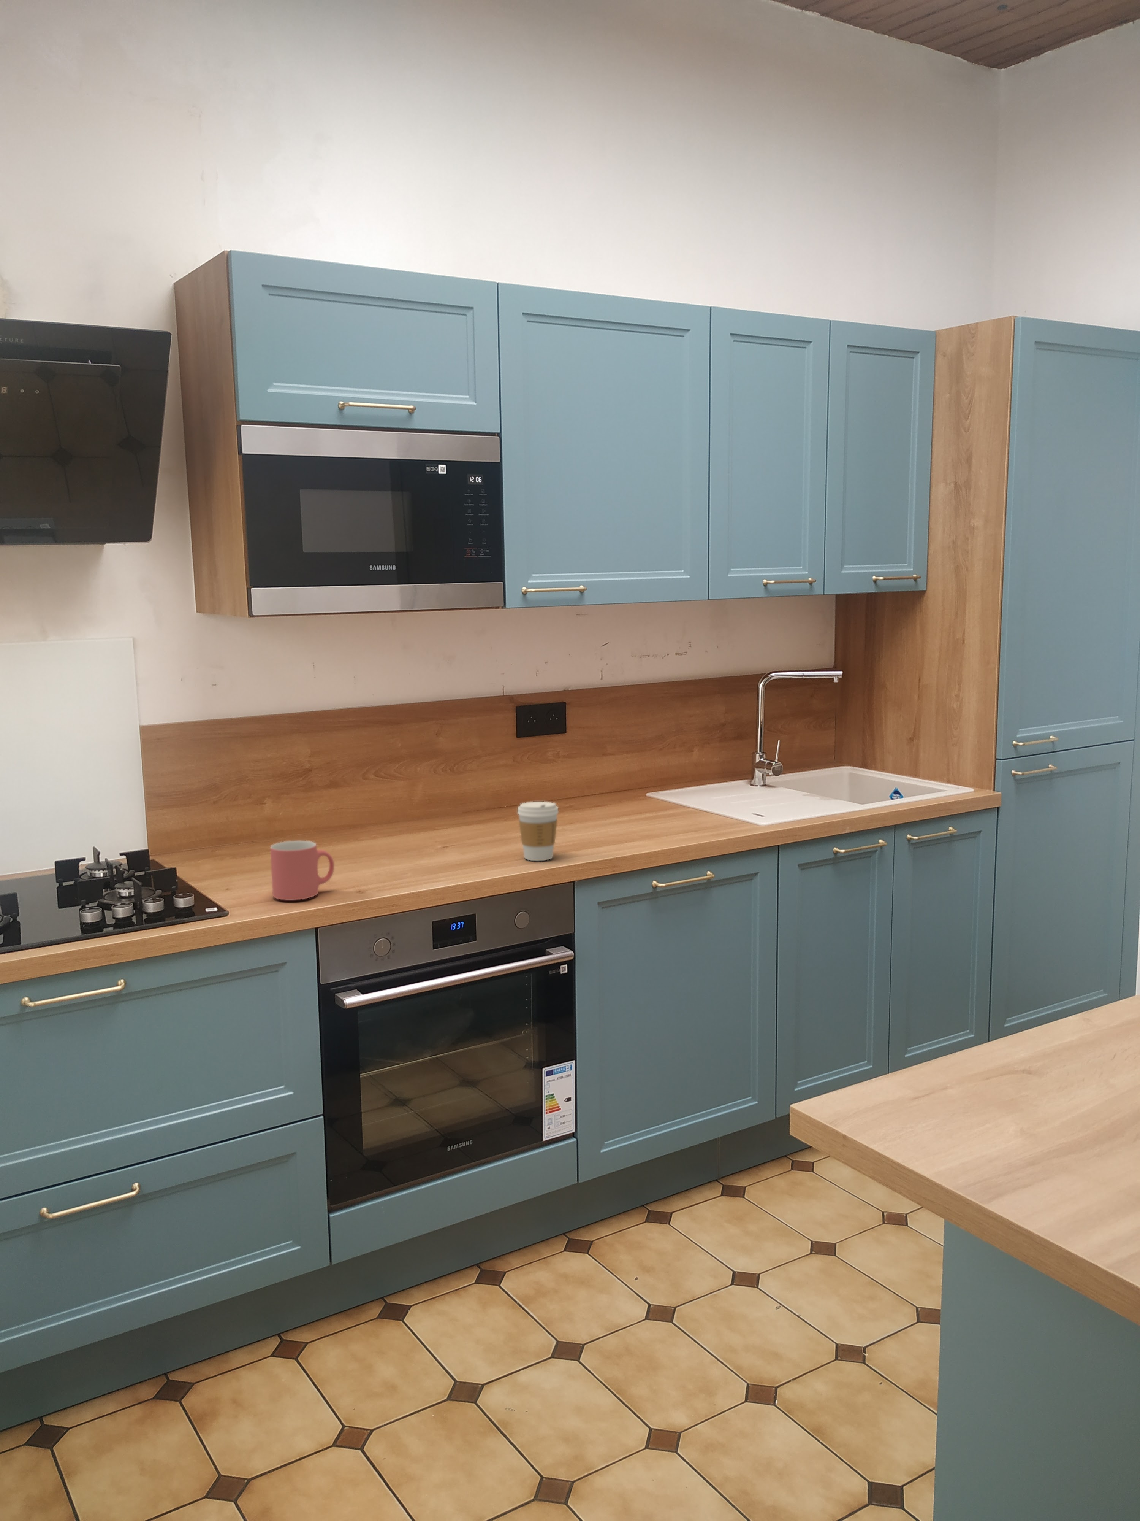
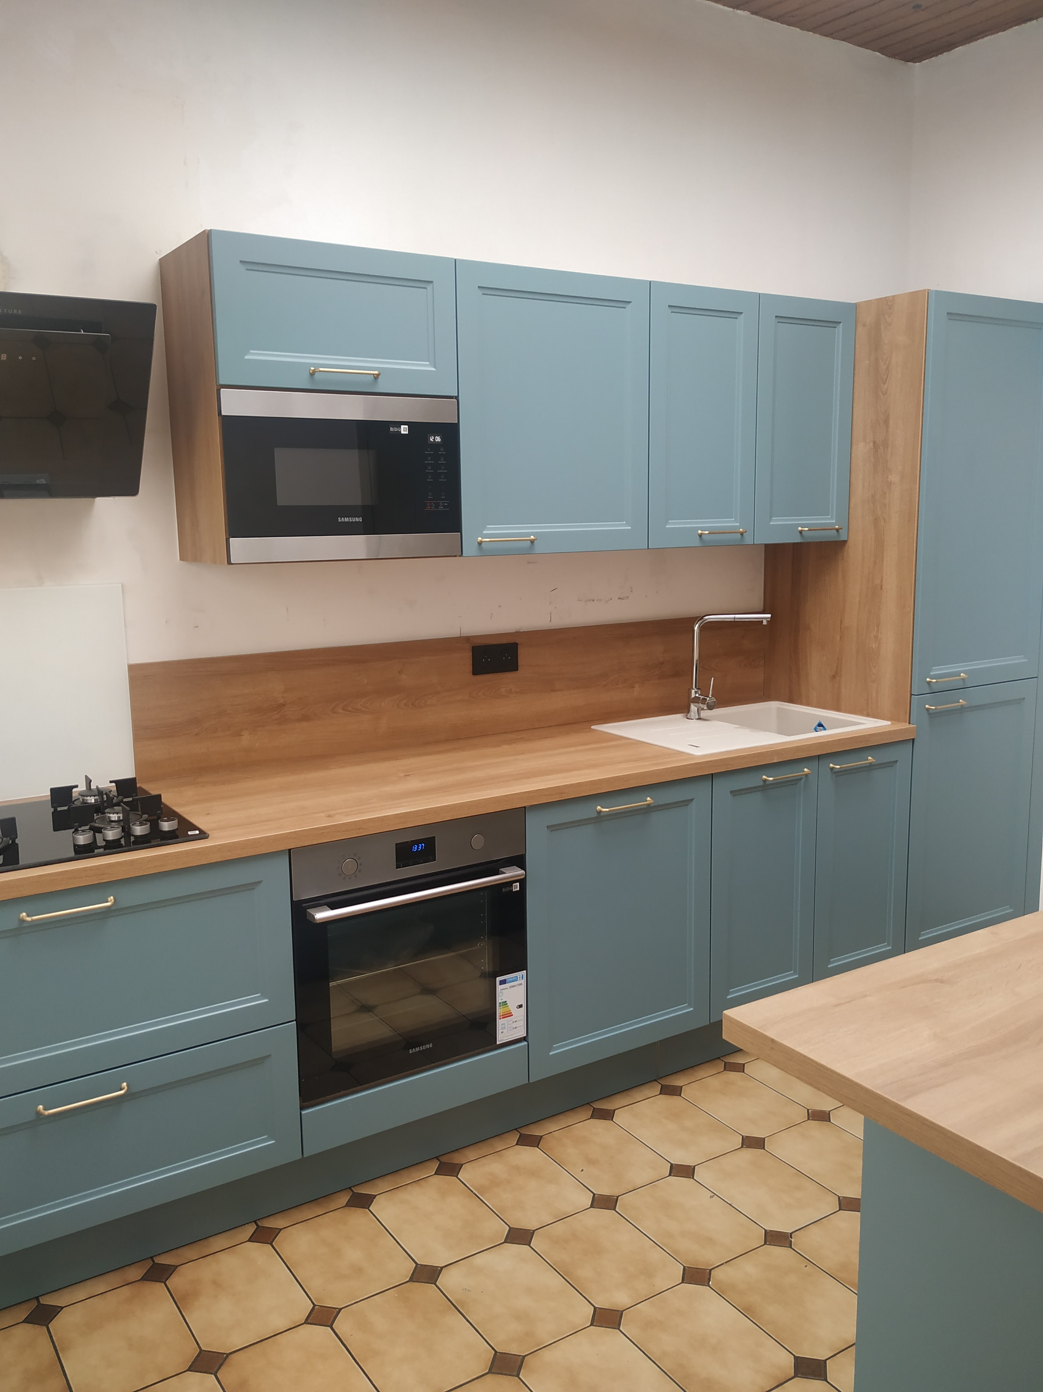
- coffee cup (538, 830)
- mug (303, 869)
